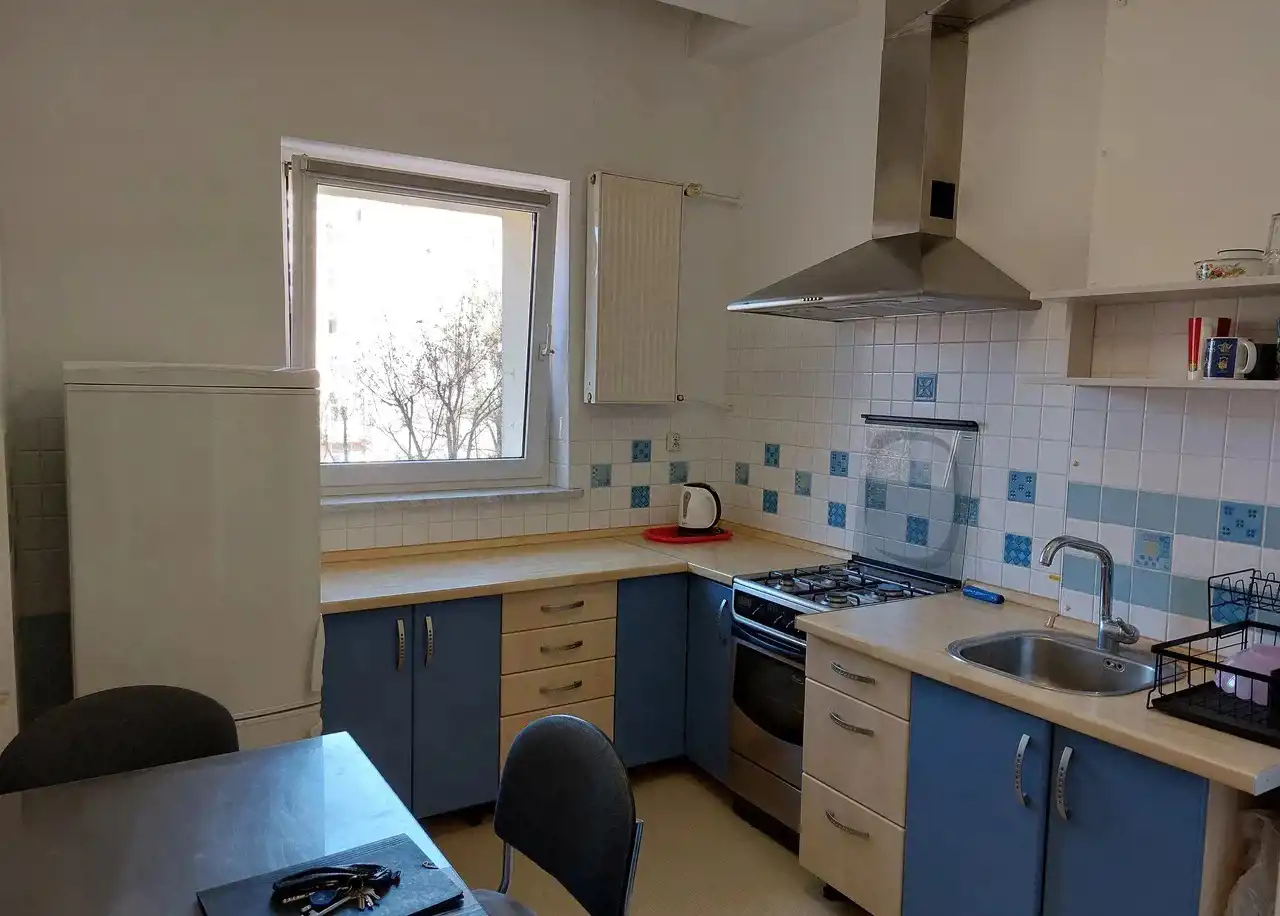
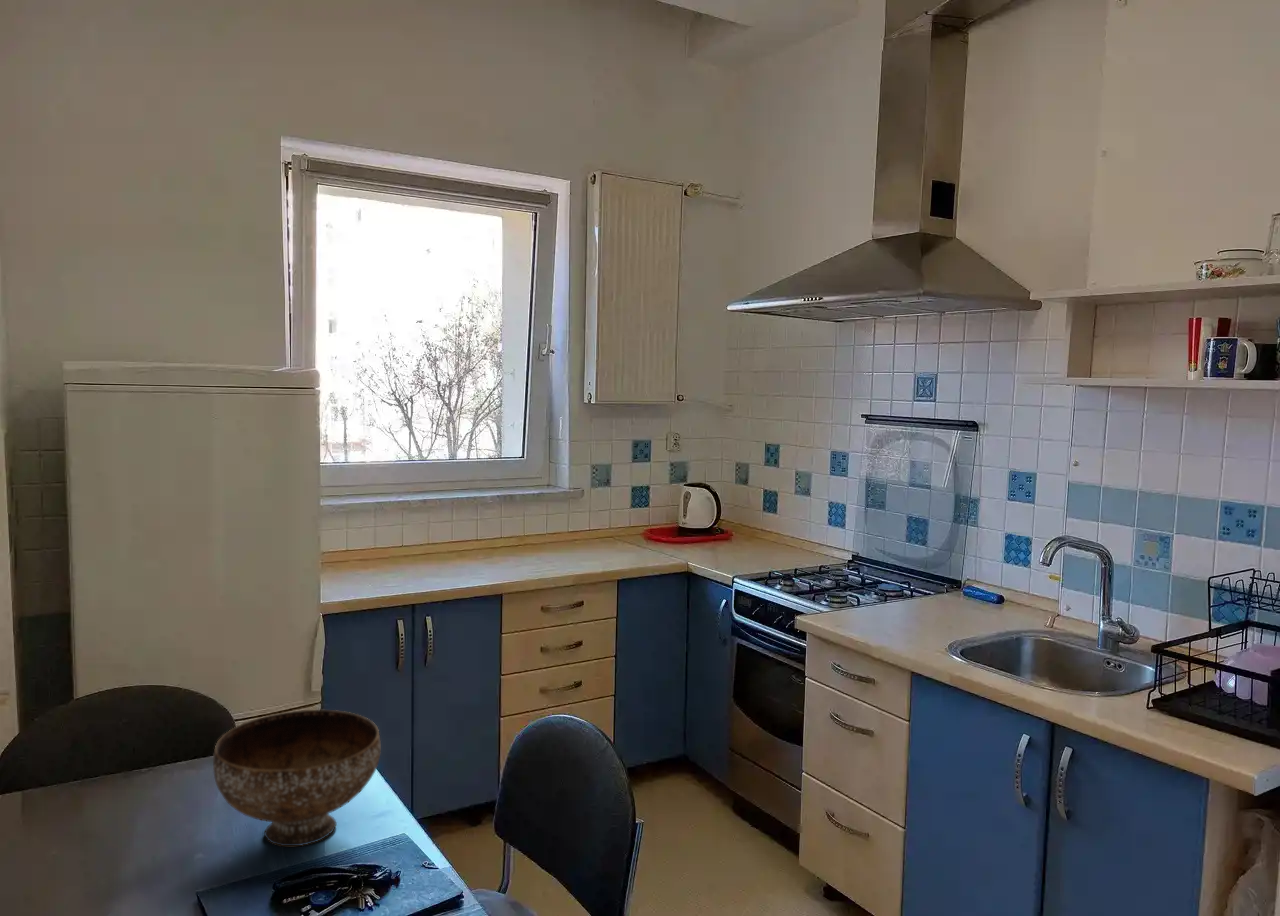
+ bowl (299, 783)
